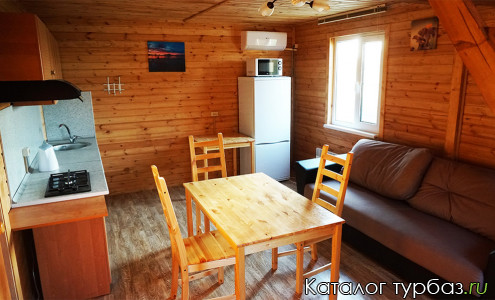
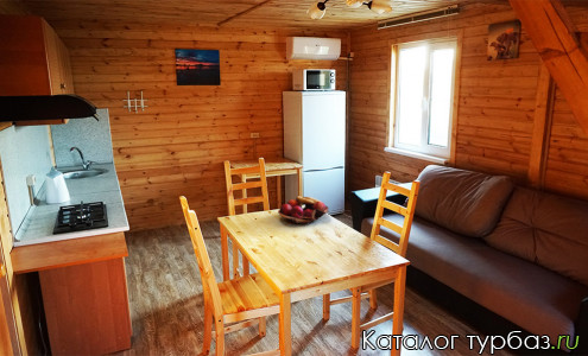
+ fruit basket (303, 208)
